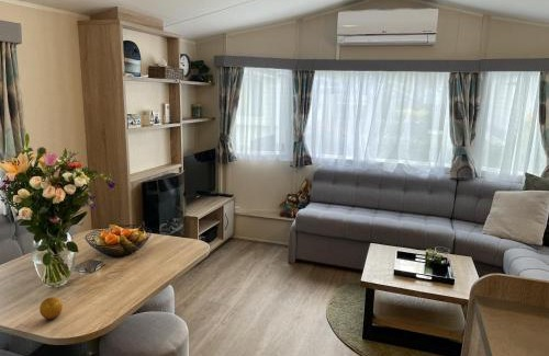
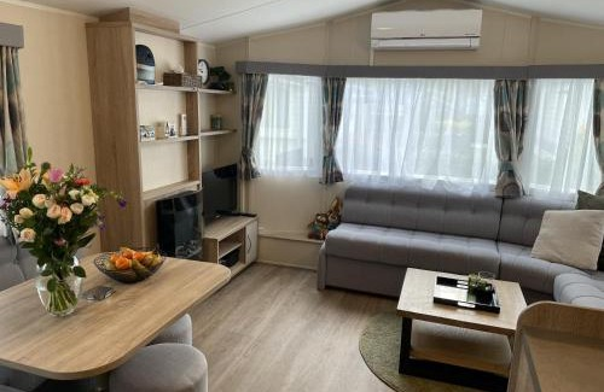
- fruit (51, 308)
